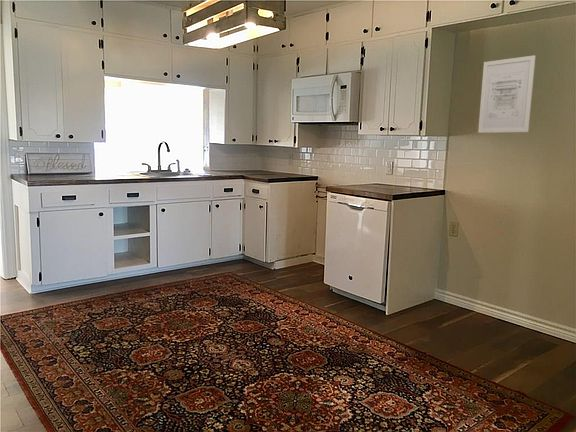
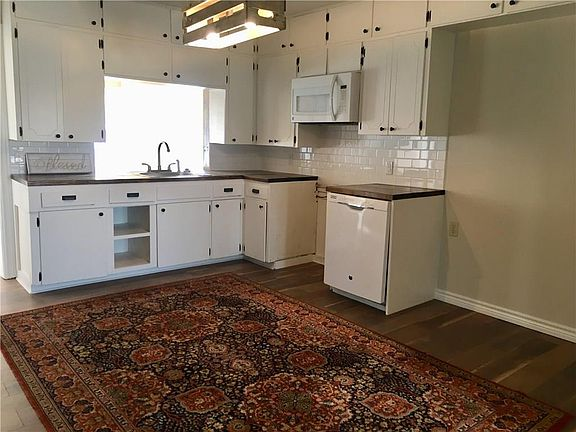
- wall art (505, 96)
